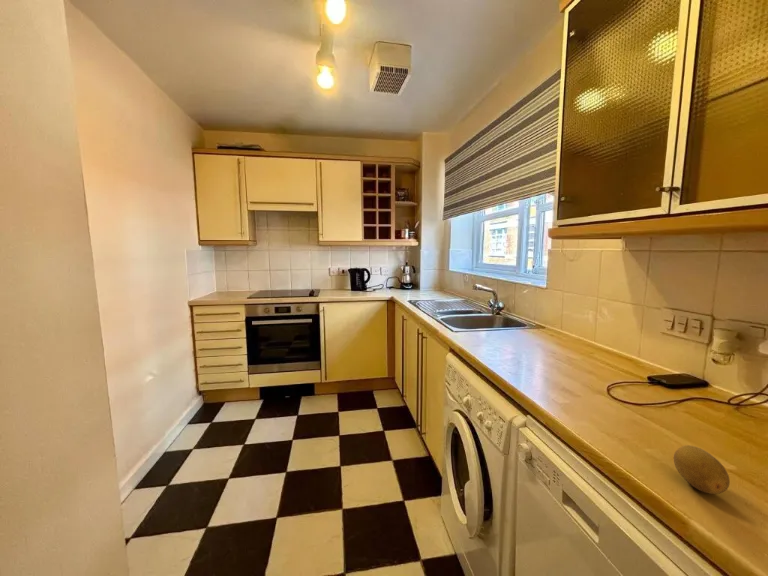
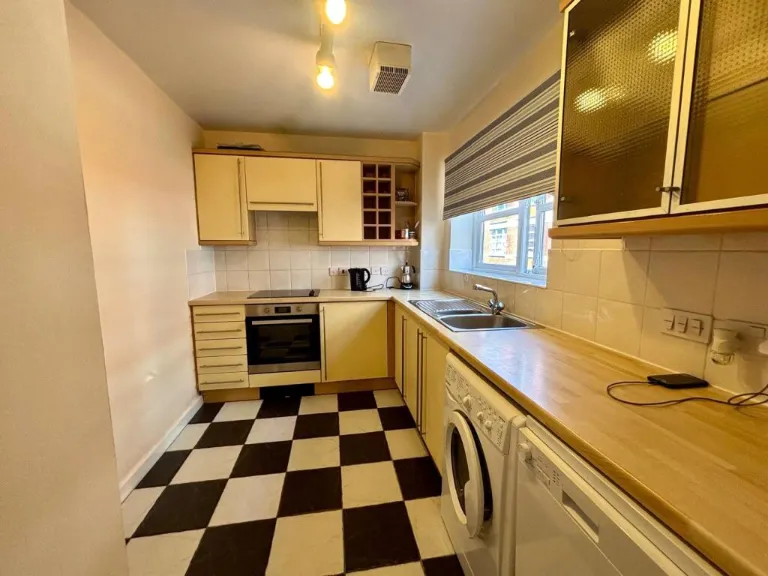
- fruit (699, 468)
